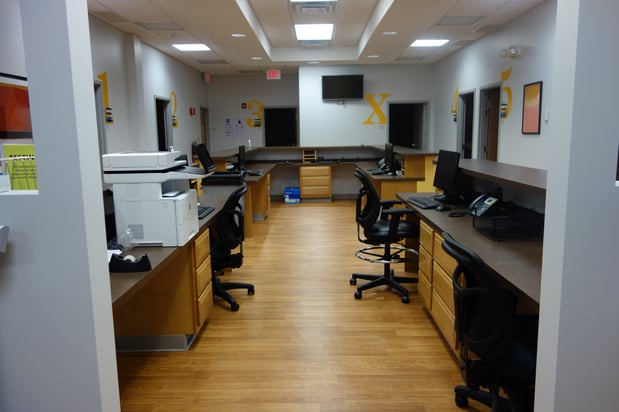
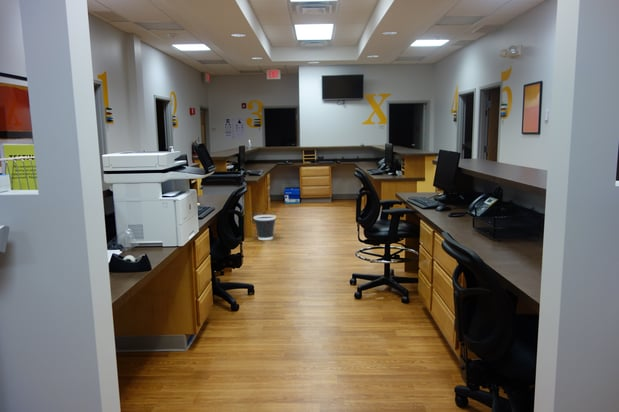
+ wastebasket (265, 227)
